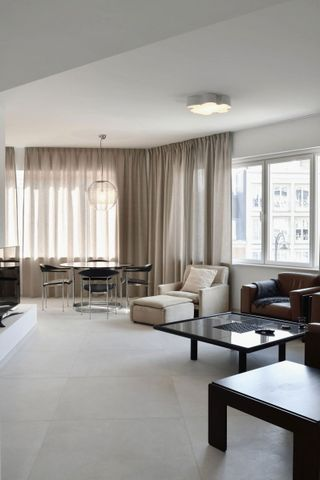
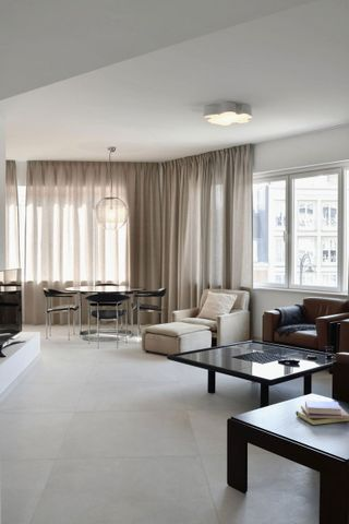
+ book (324, 410)
